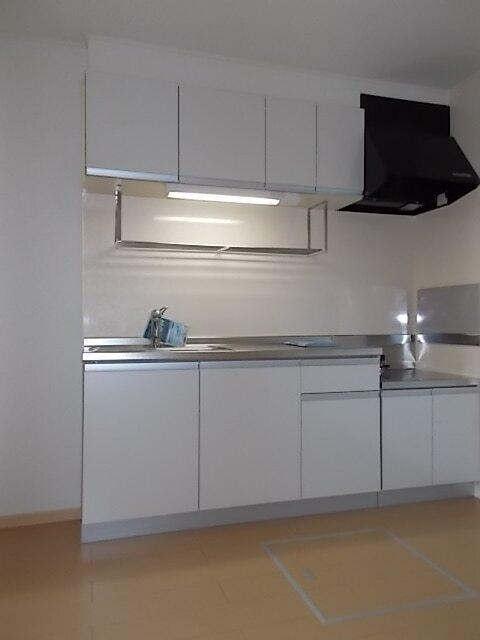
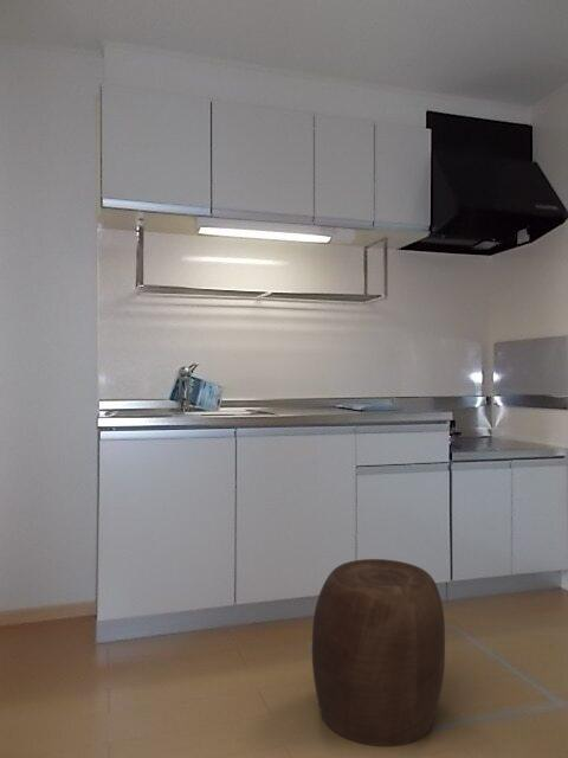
+ stool (376, 642)
